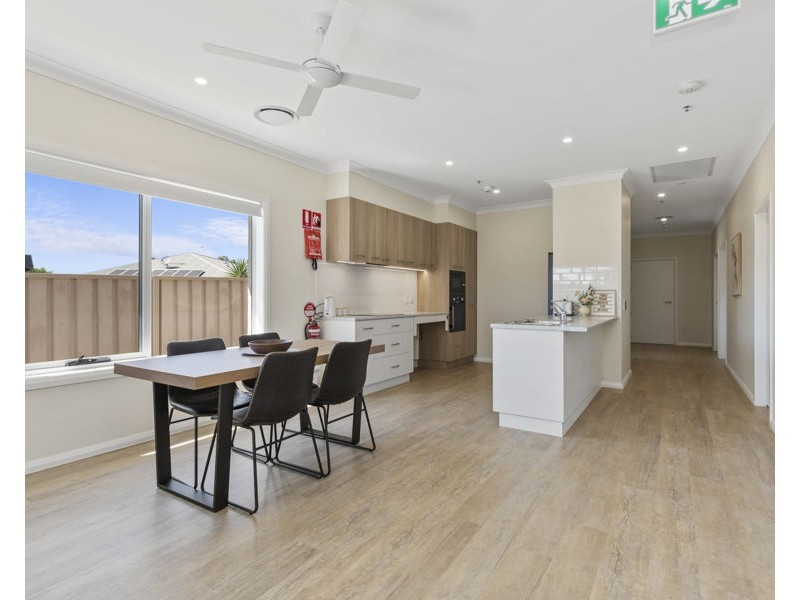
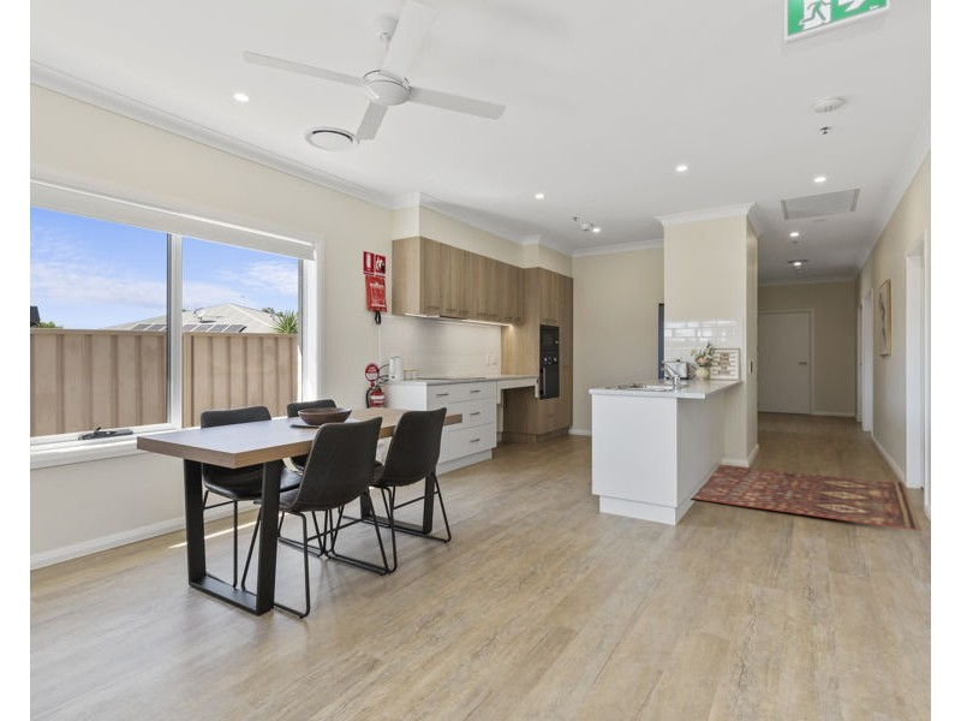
+ rug (744, 483)
